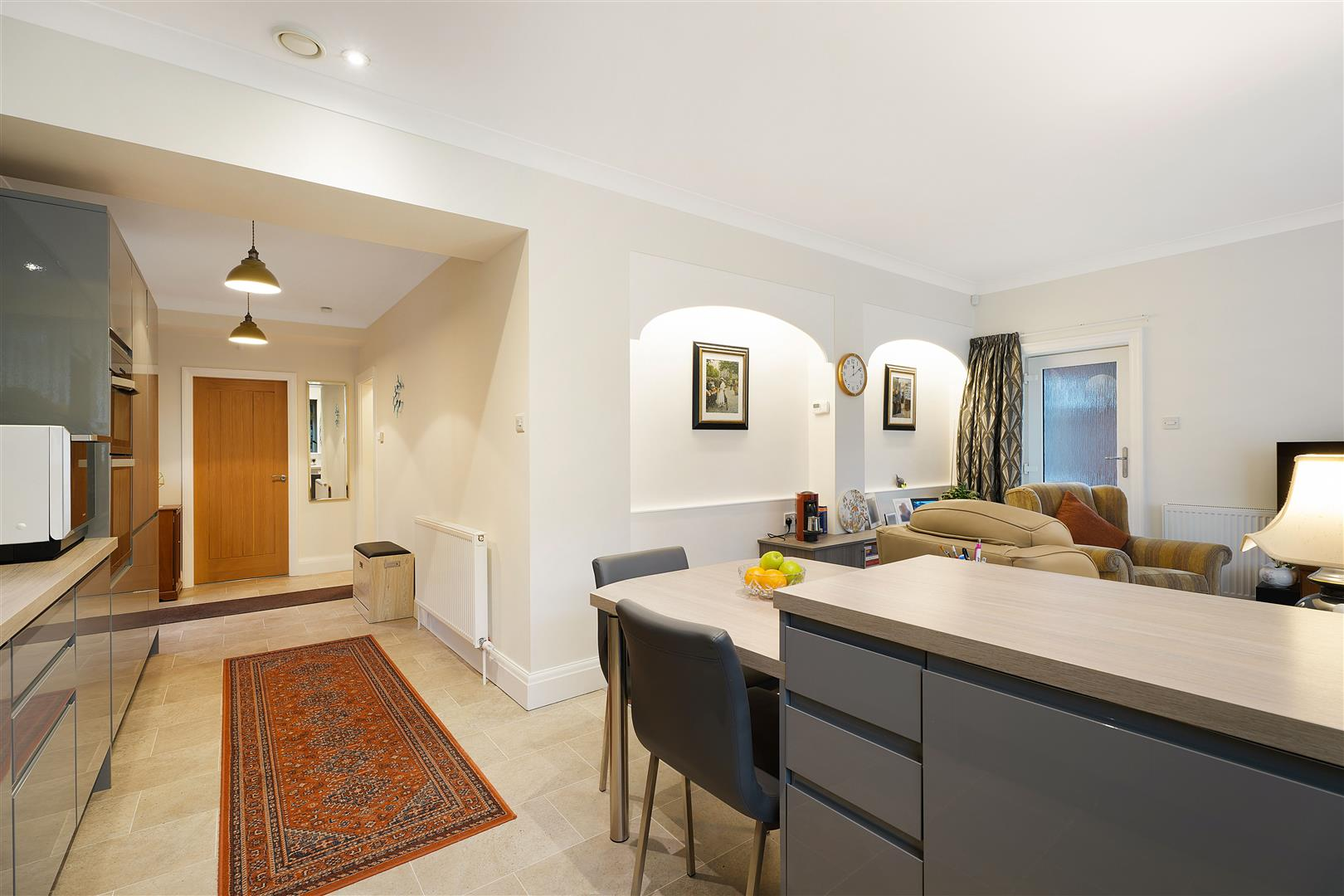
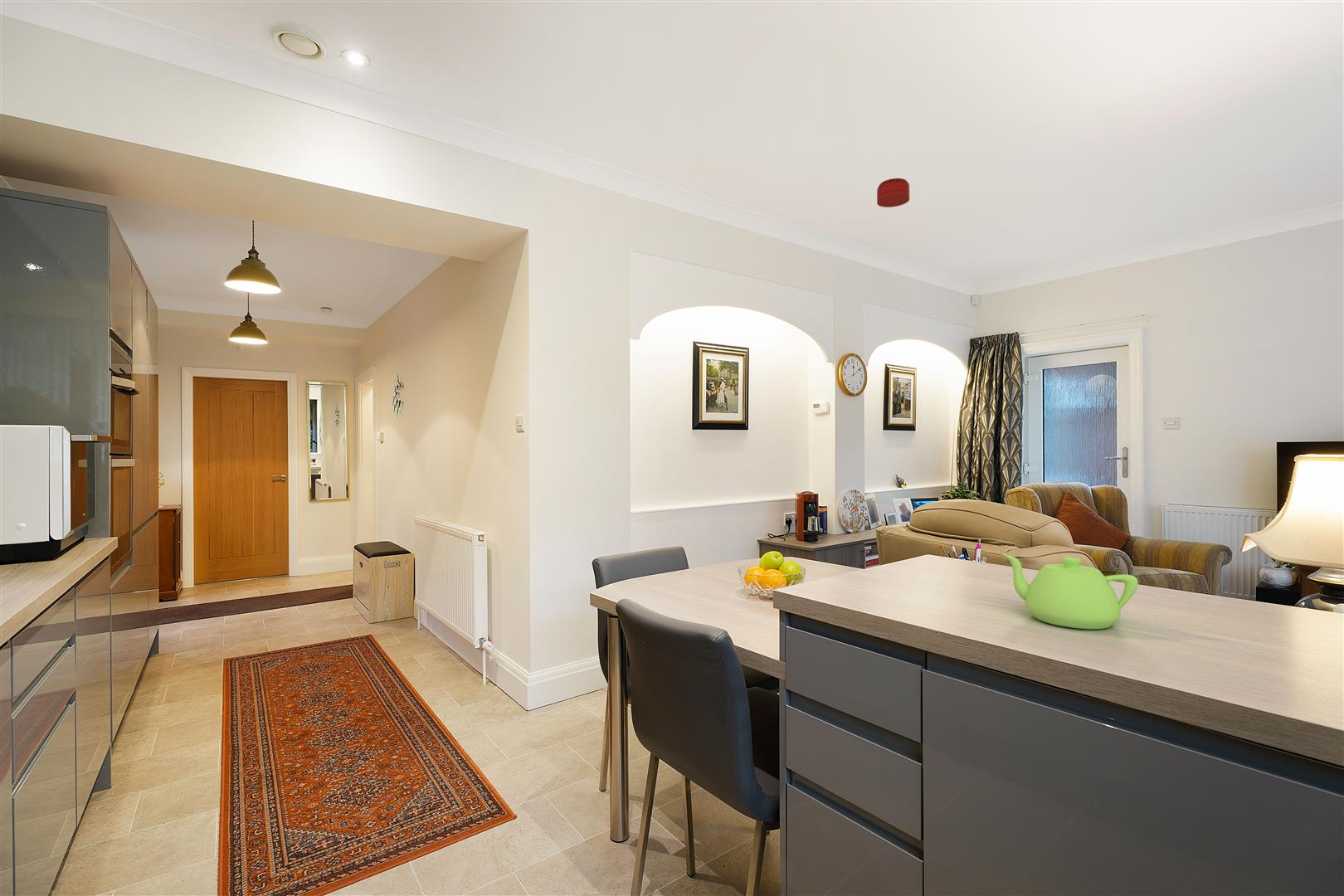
+ teapot (1066, 588)
+ smoke detector (893, 192)
